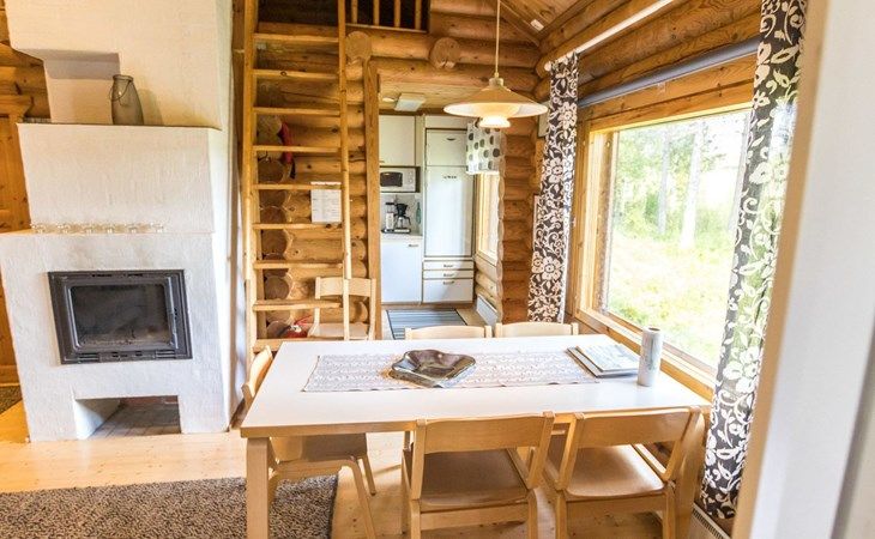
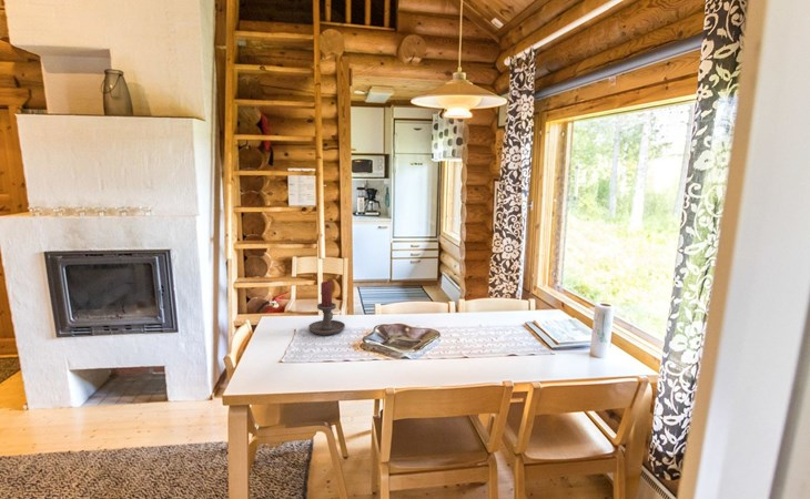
+ candle holder (327, 304)
